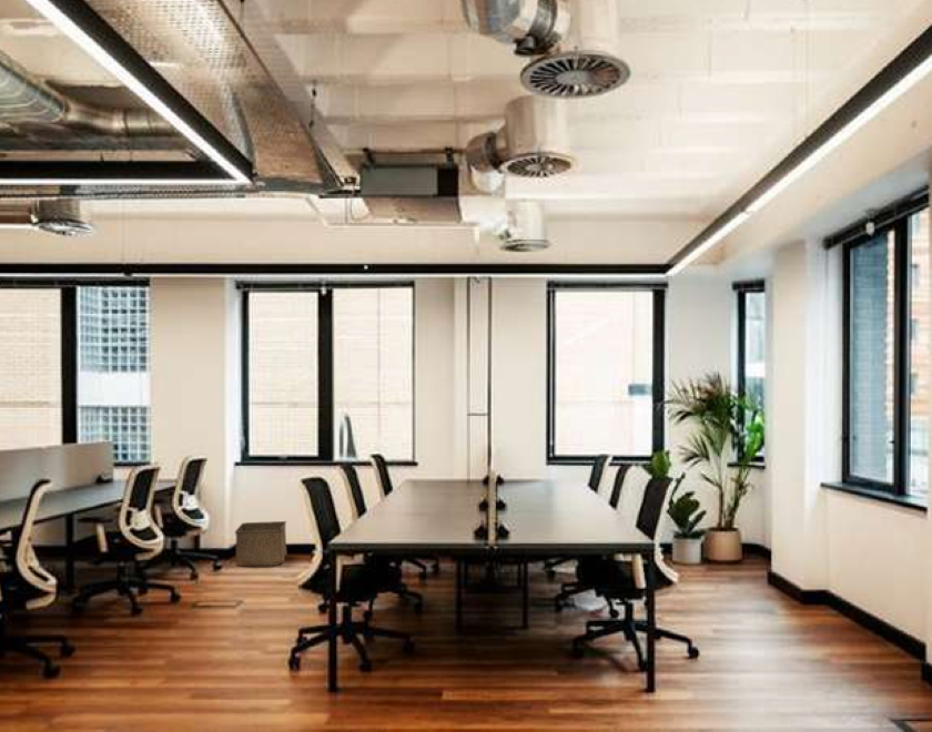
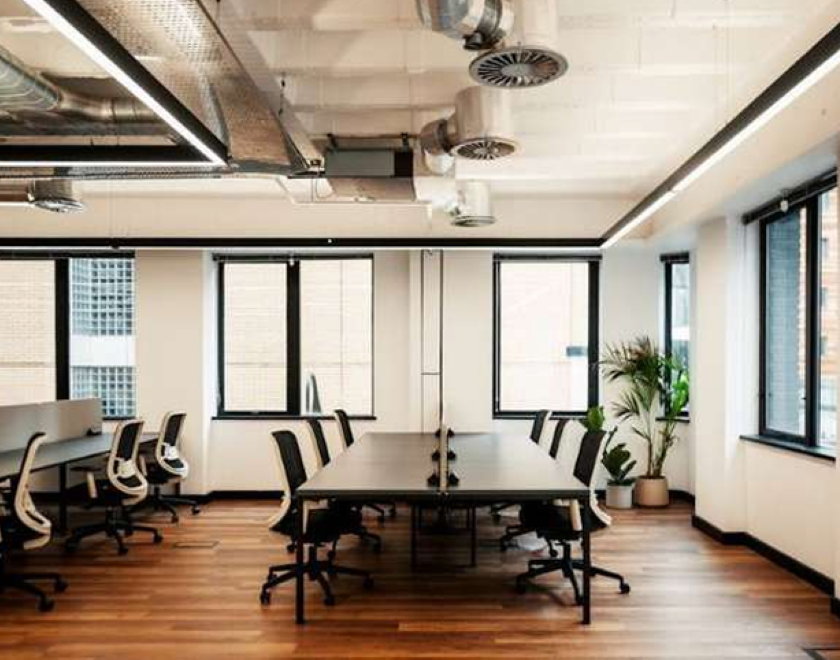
- storage bin (262, 542)
